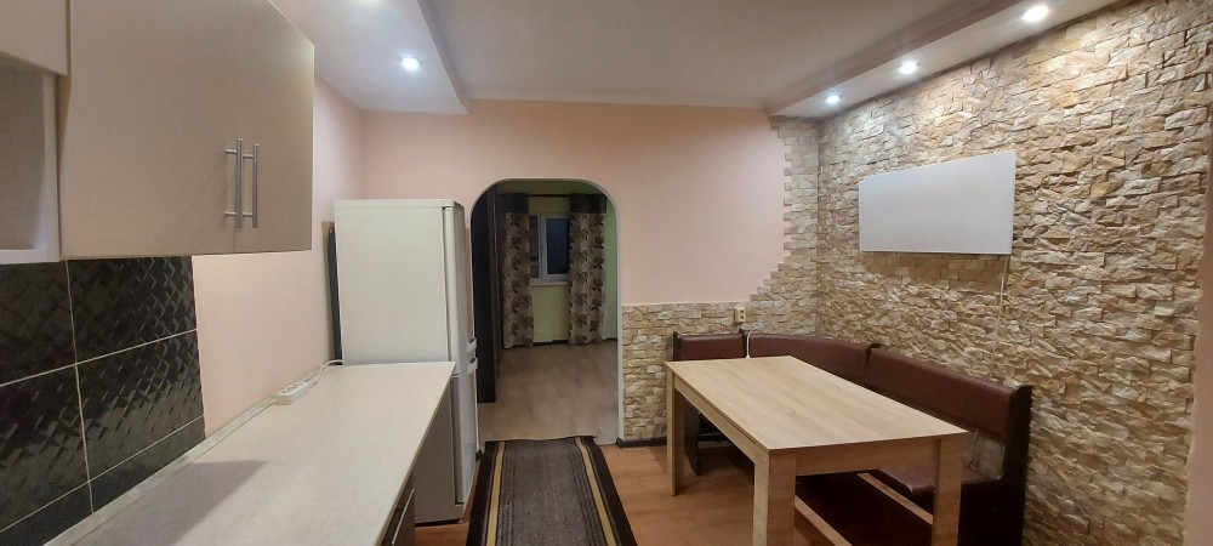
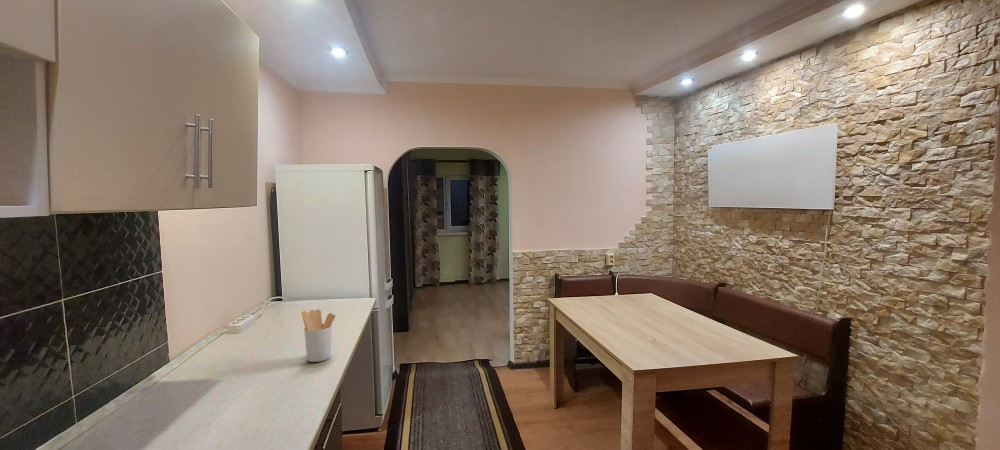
+ utensil holder (316, 333)
